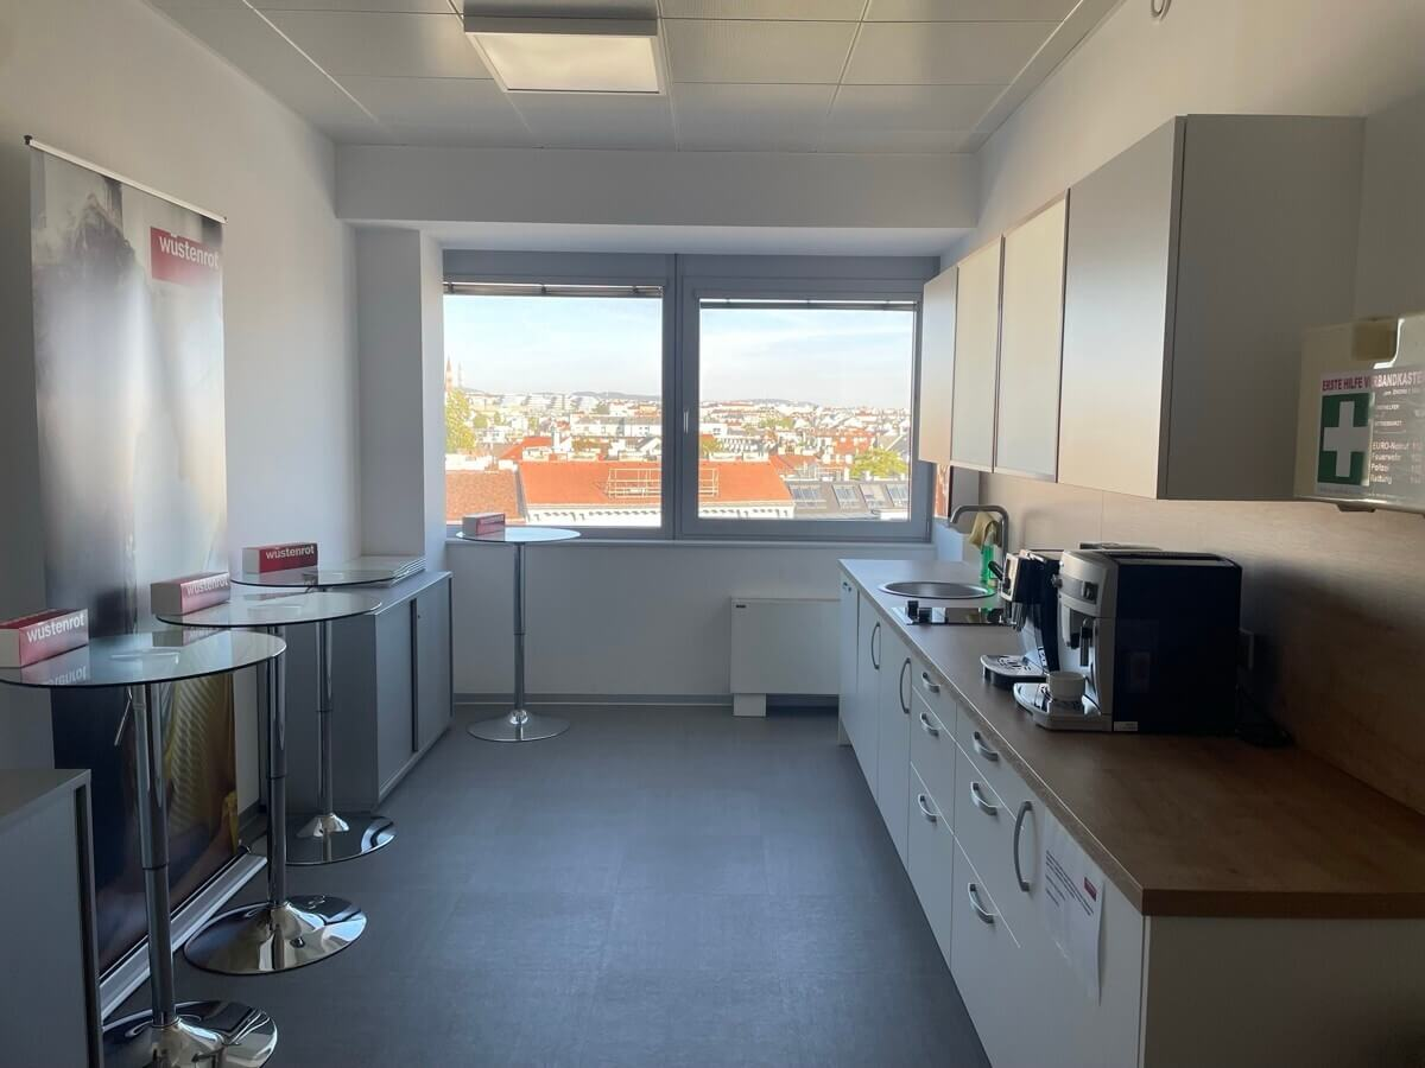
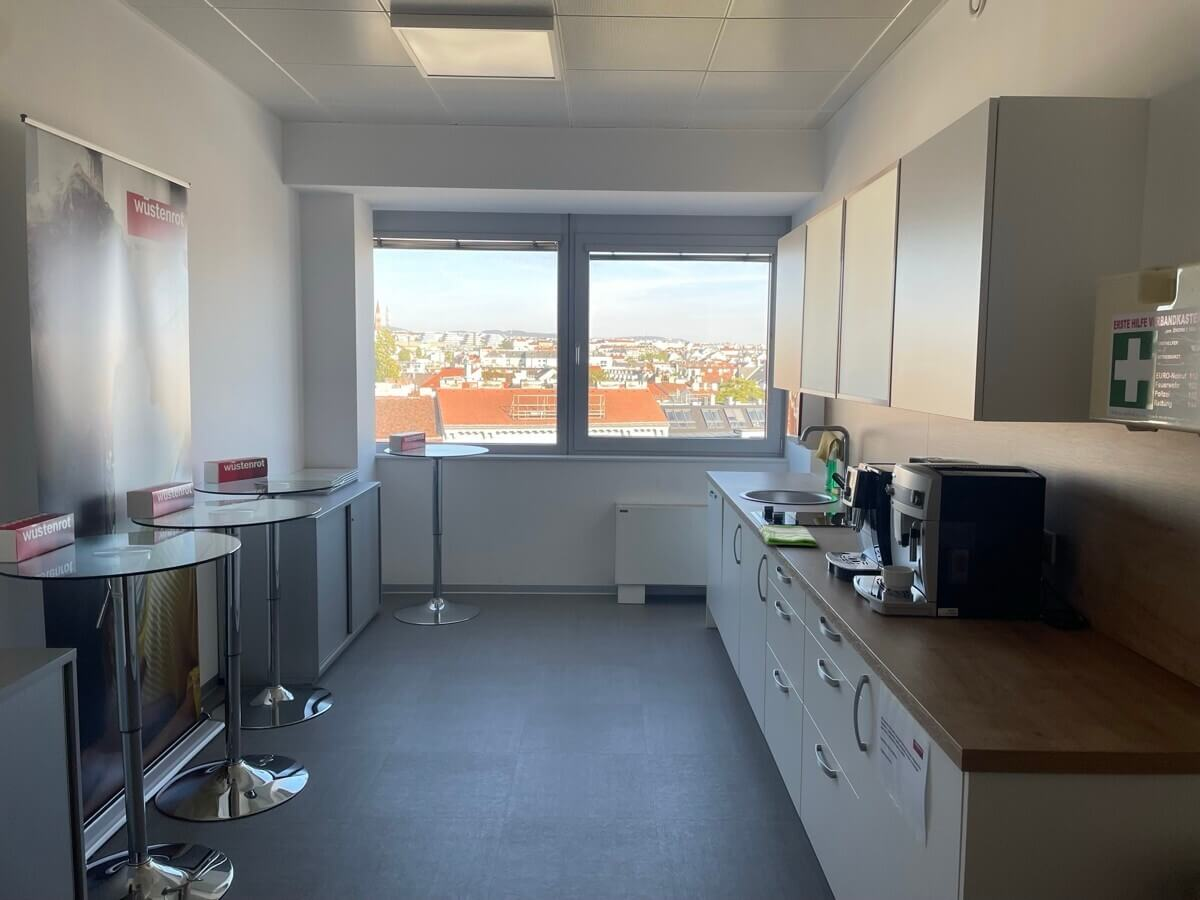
+ dish towel (787, 534)
